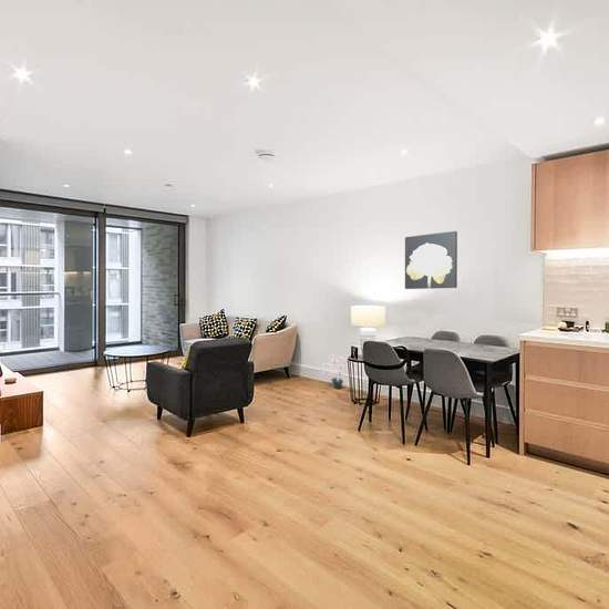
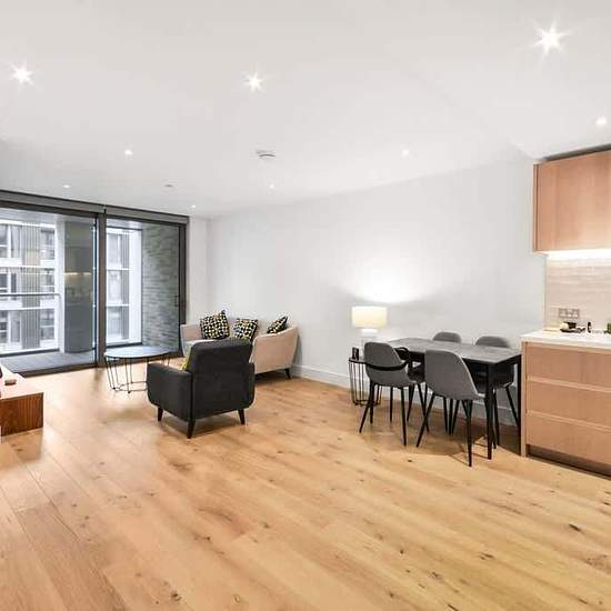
- potted plant (333, 370)
- wall art (430, 261)
